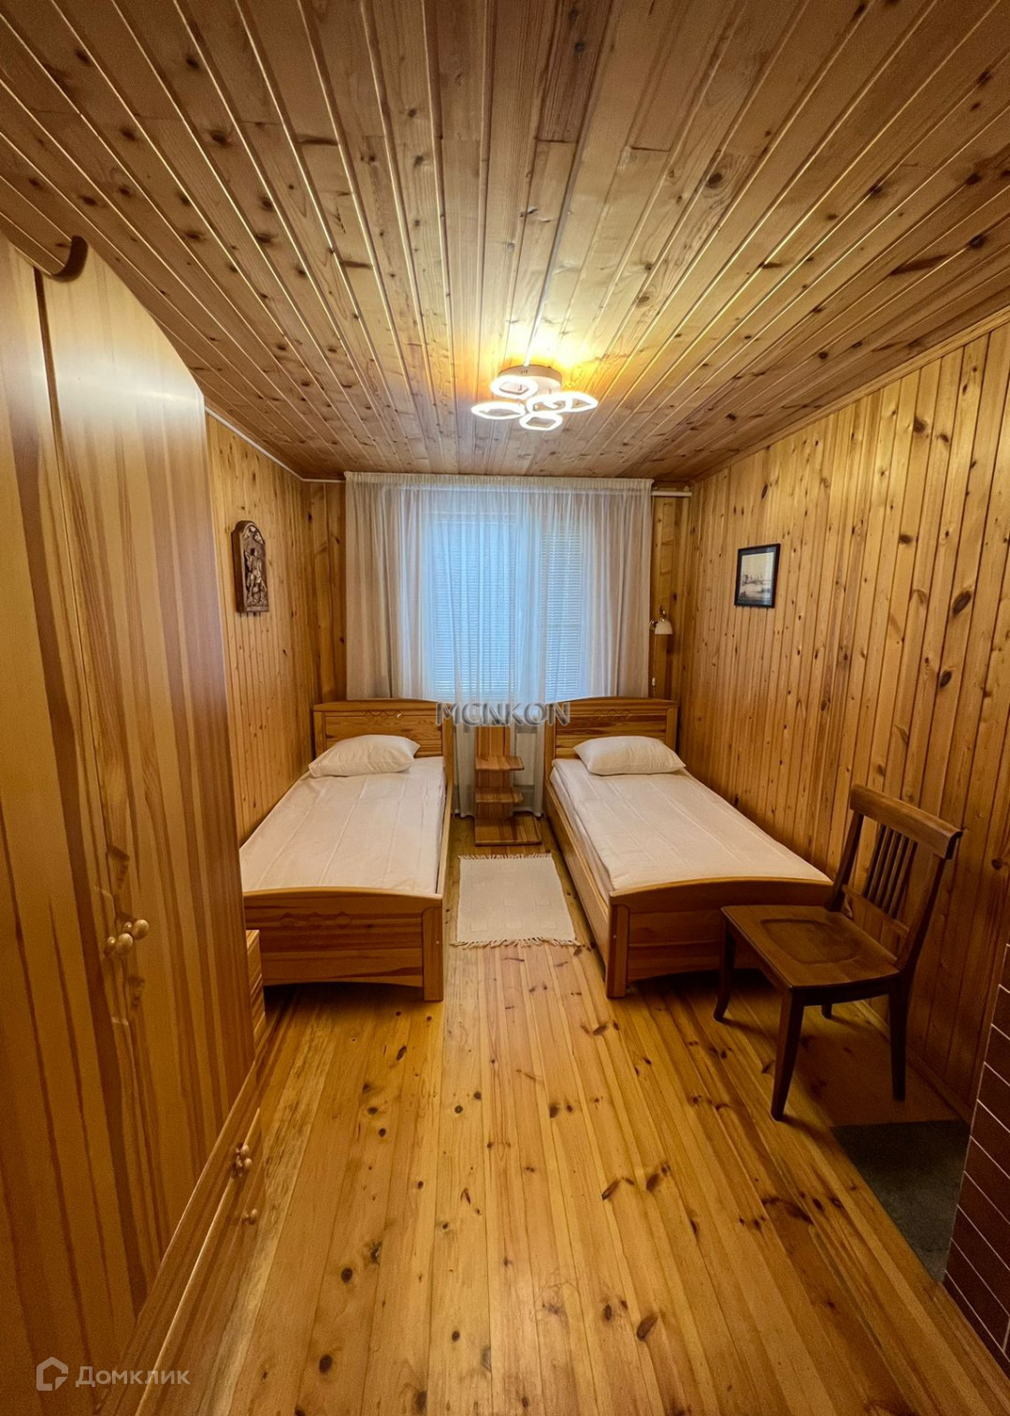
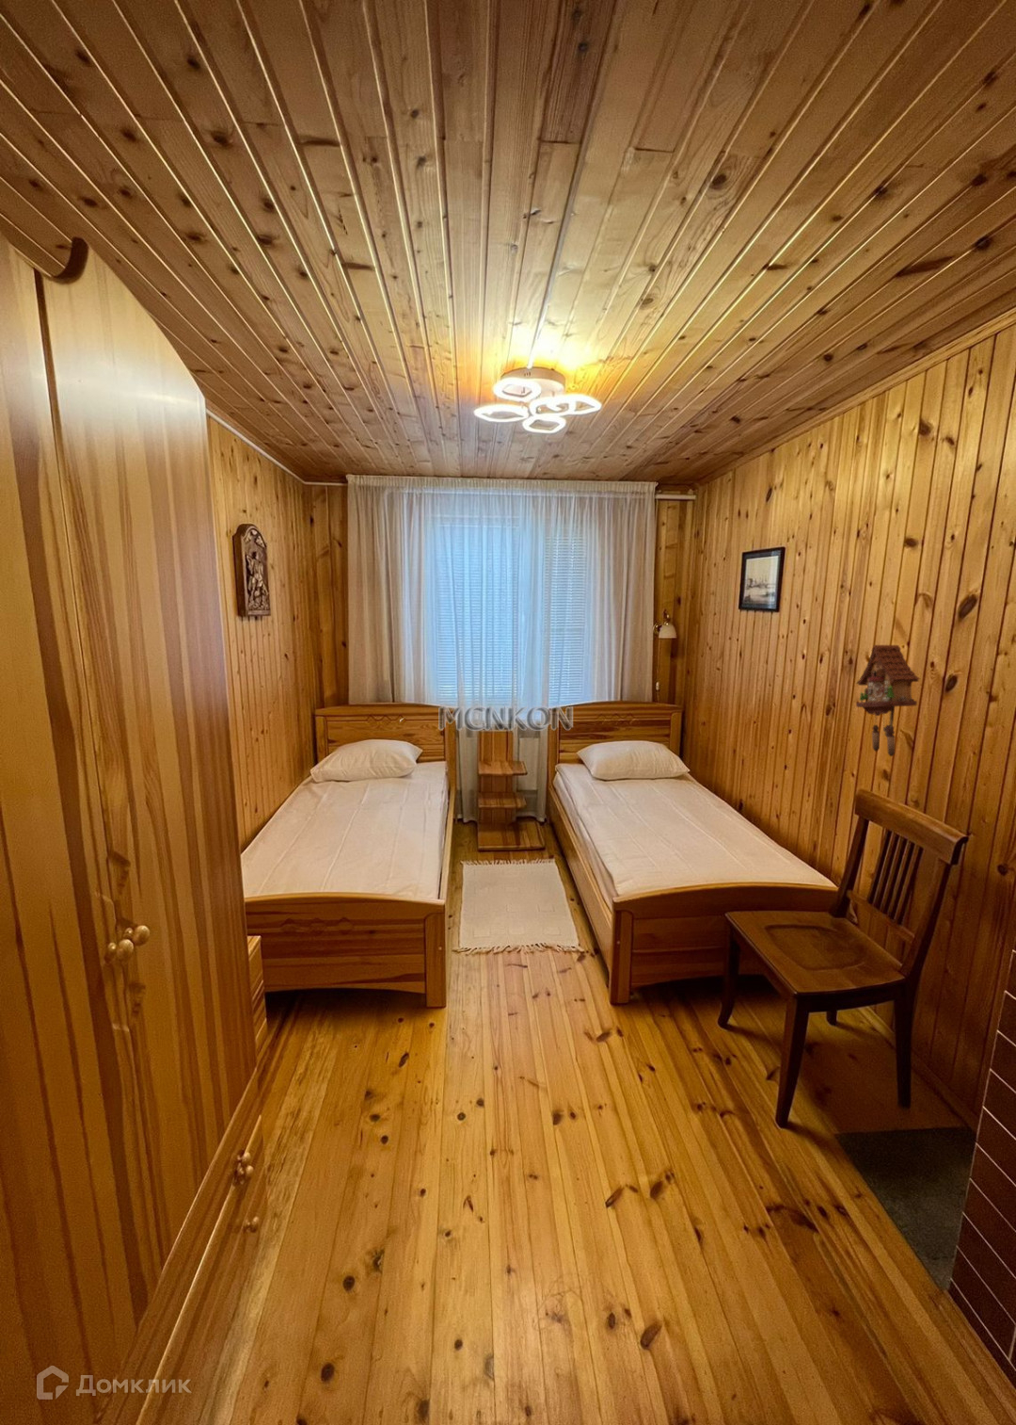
+ cuckoo clock (883, 699)
